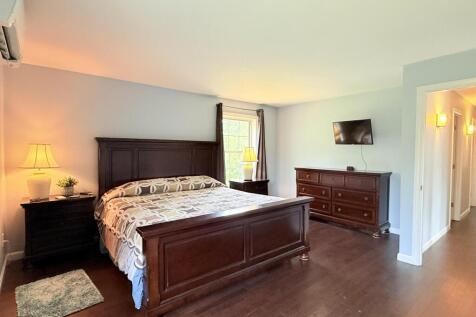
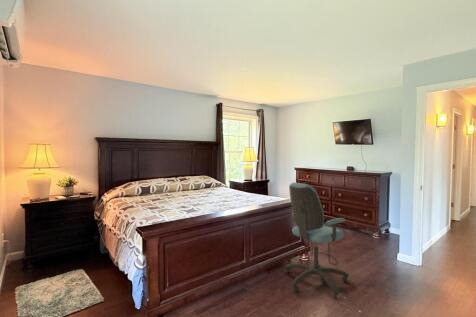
+ office chair (314, 232)
